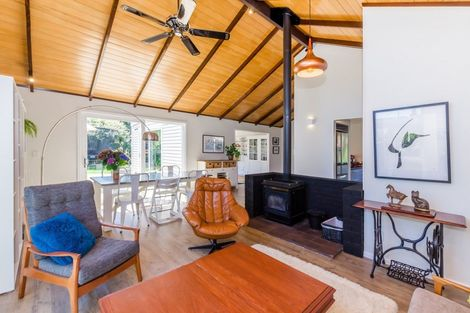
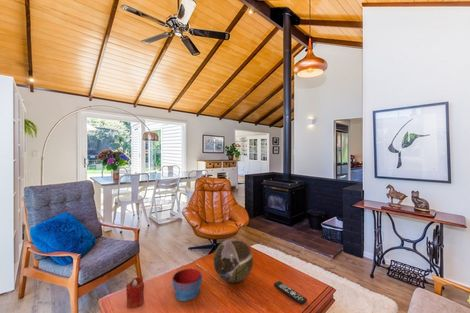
+ remote control (289, 292)
+ decorative orb (233, 259)
+ candle (135, 290)
+ bowl (187, 283)
